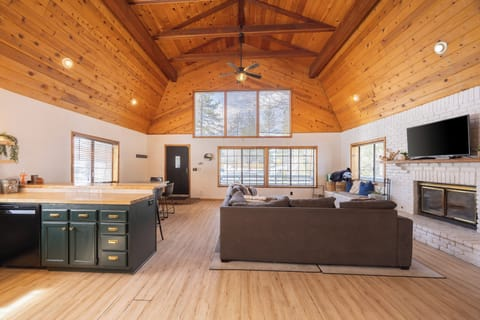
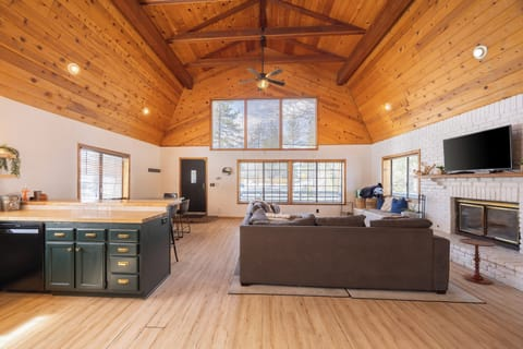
+ side table (476, 260)
